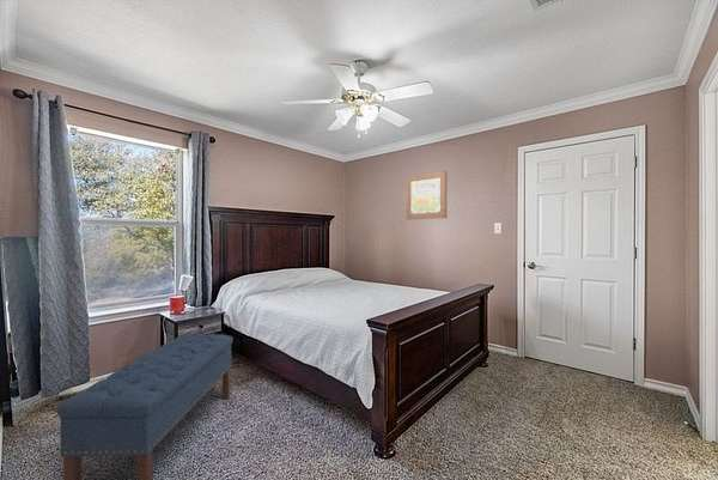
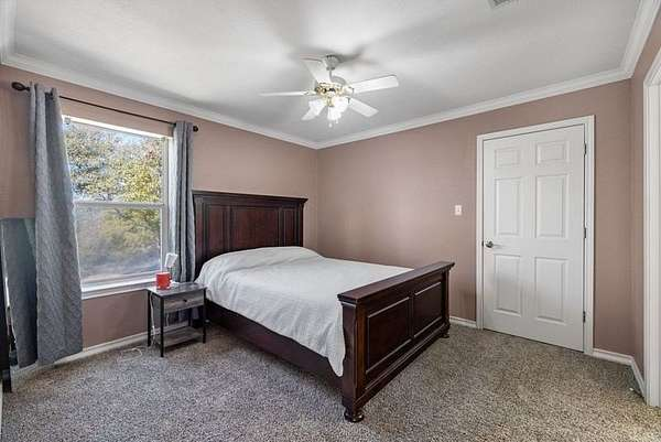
- bench (168, 396)
- wall art (425, 196)
